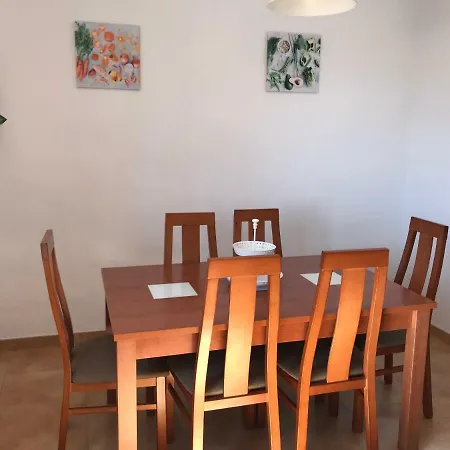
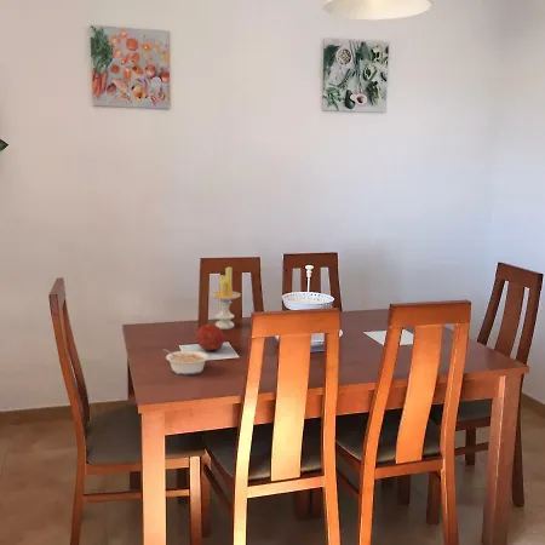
+ legume (185, 362)
+ fruit (210, 335)
+ candle (224, 296)
